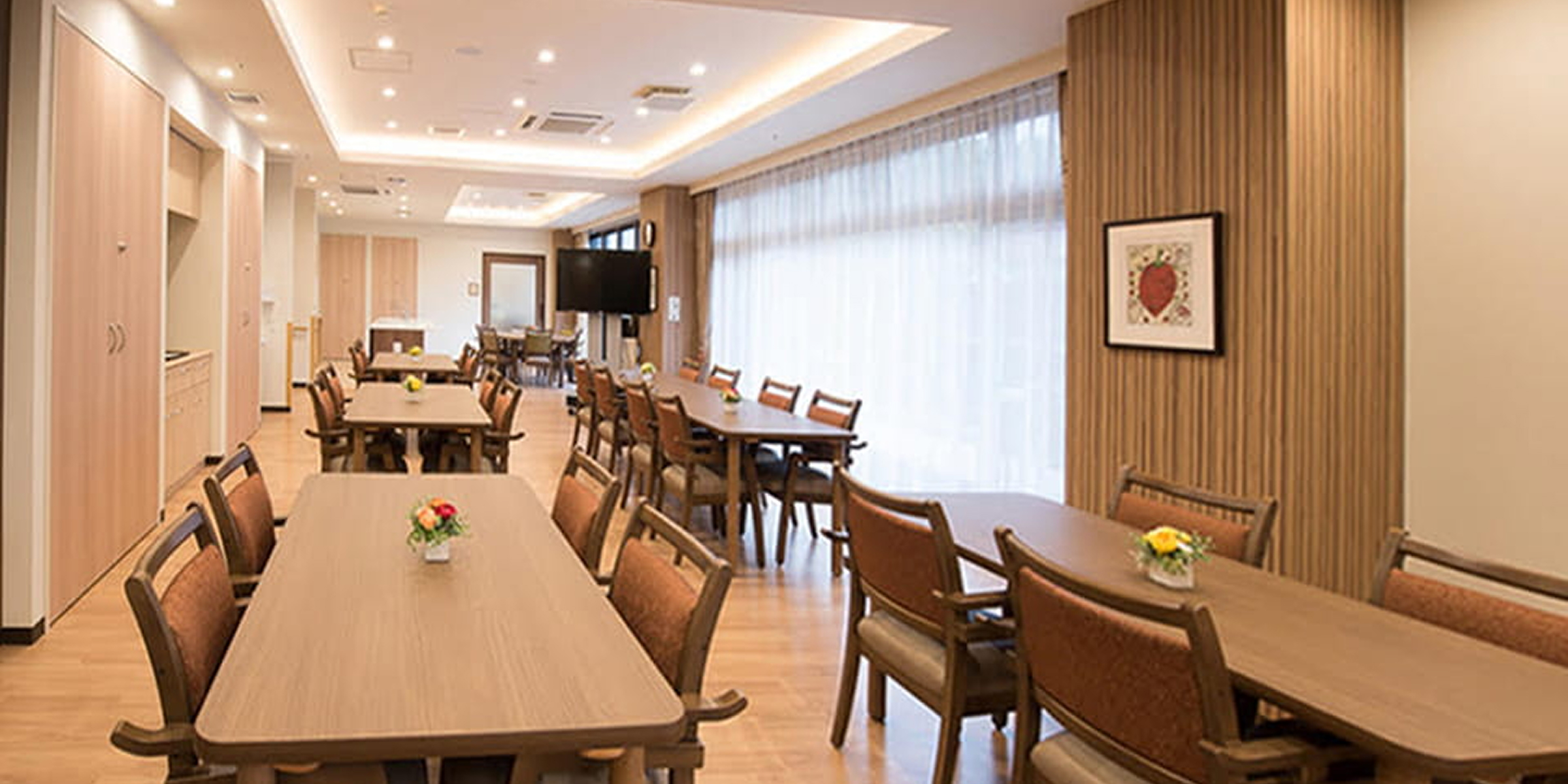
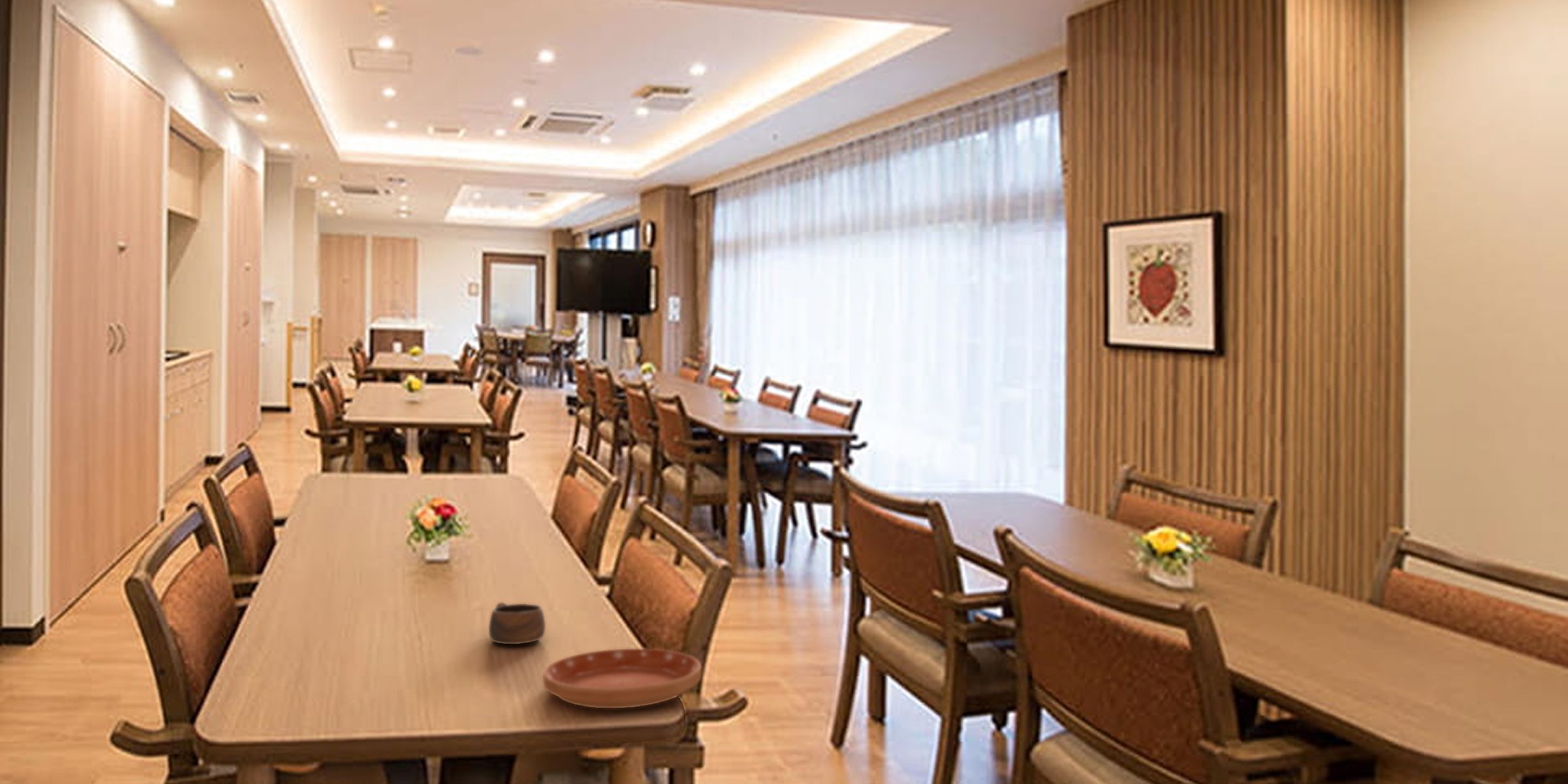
+ cup (515, 621)
+ saucer (623, 678)
